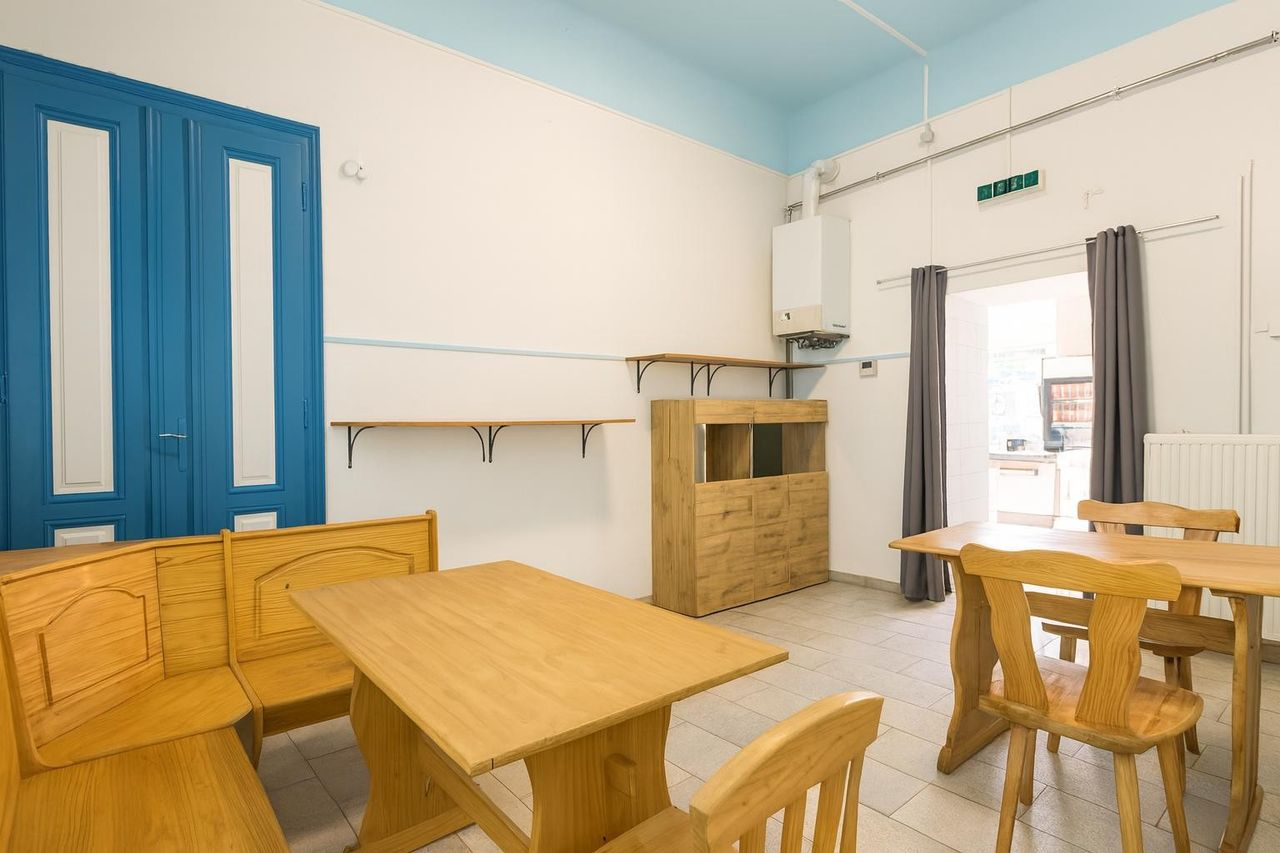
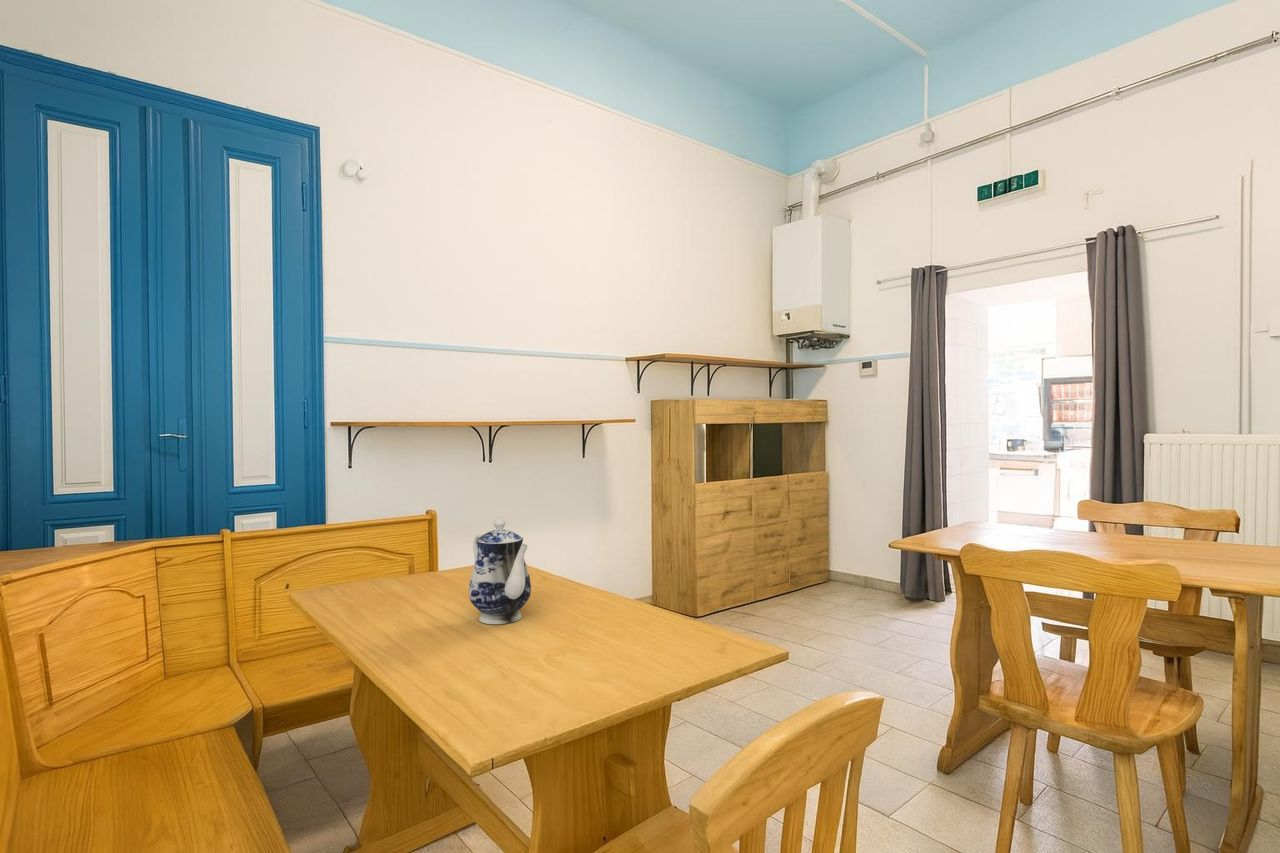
+ teapot (500, 567)
